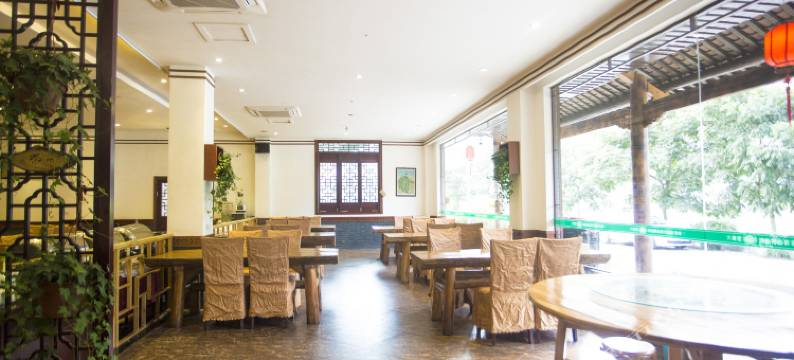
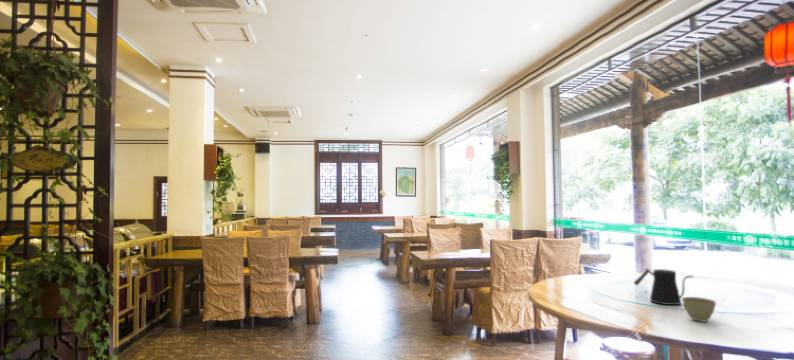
+ kettle (662, 285)
+ flower pot (699, 309)
